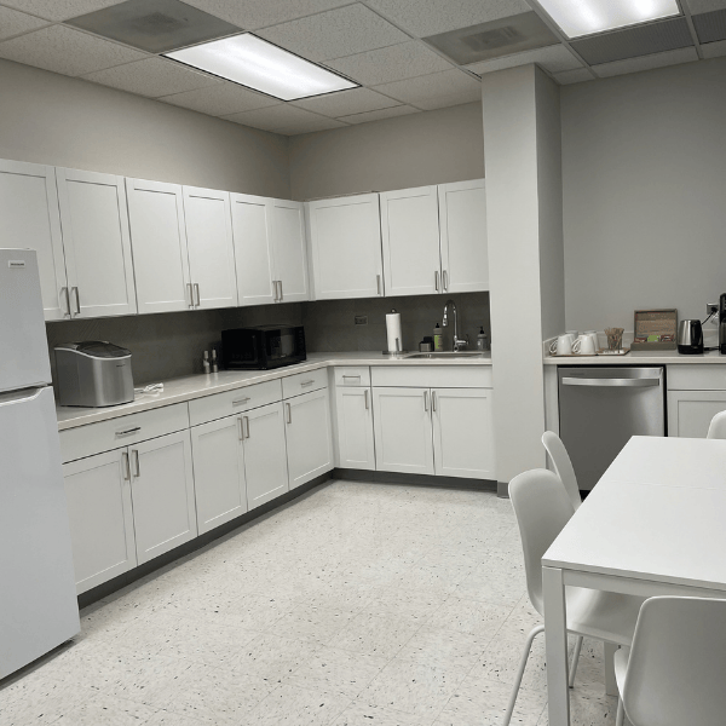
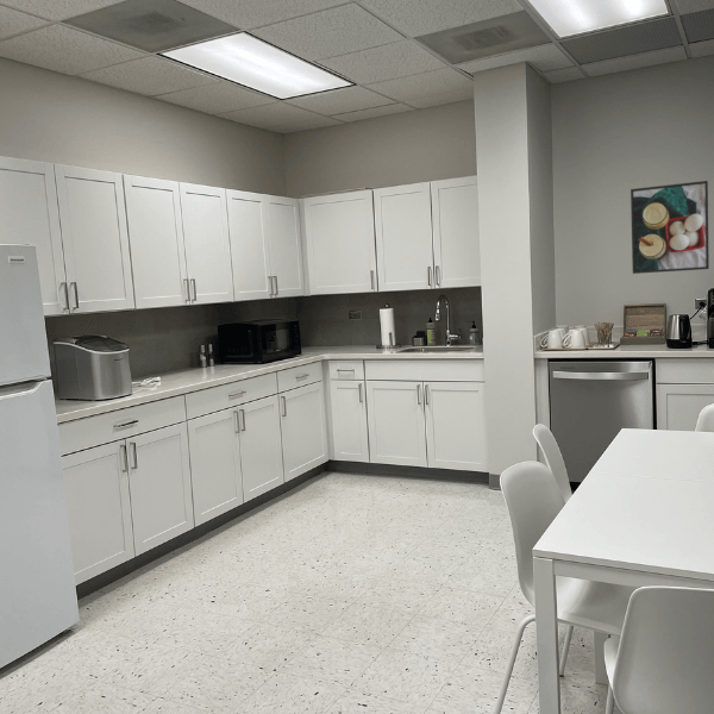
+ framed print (669, 228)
